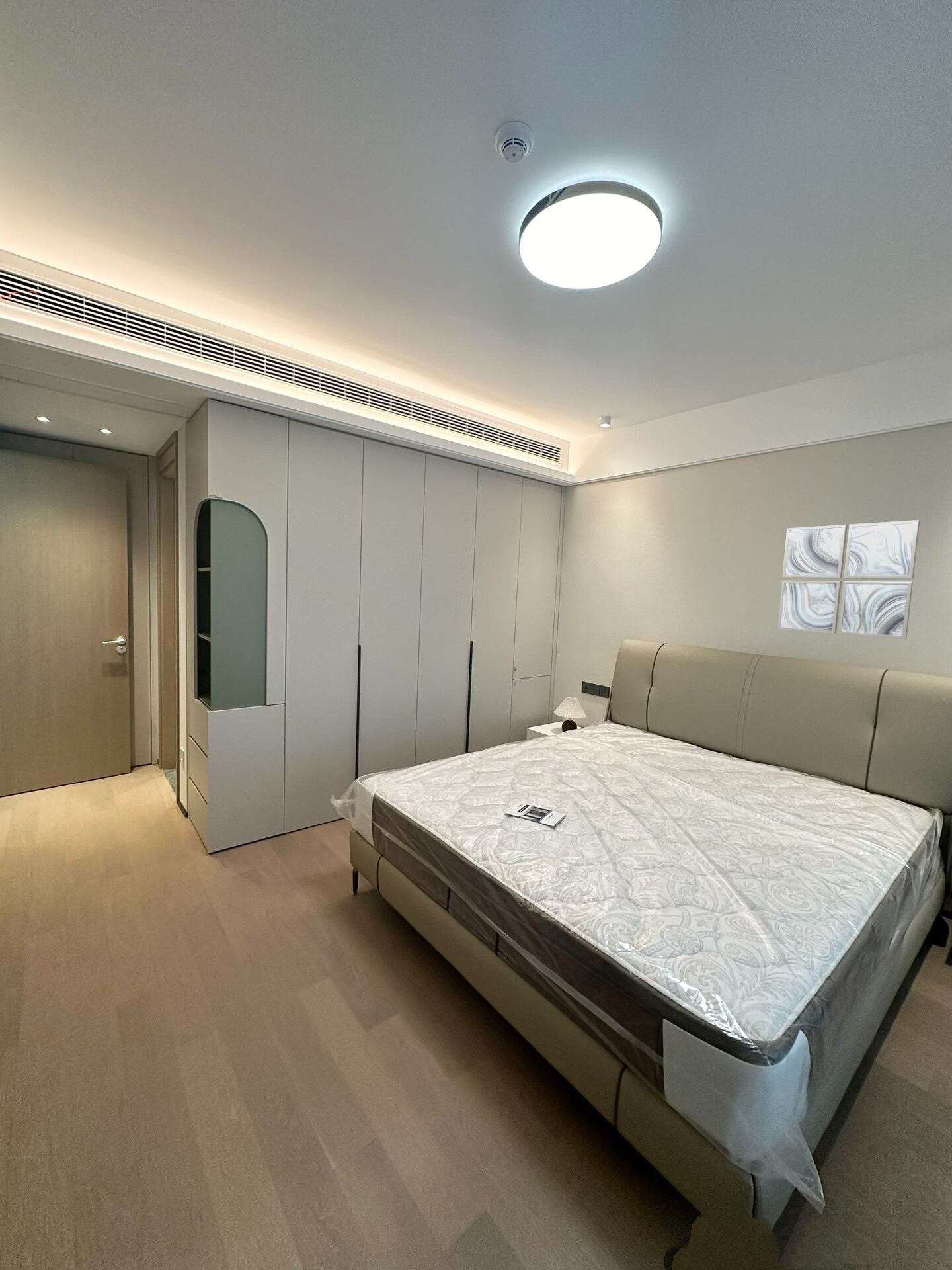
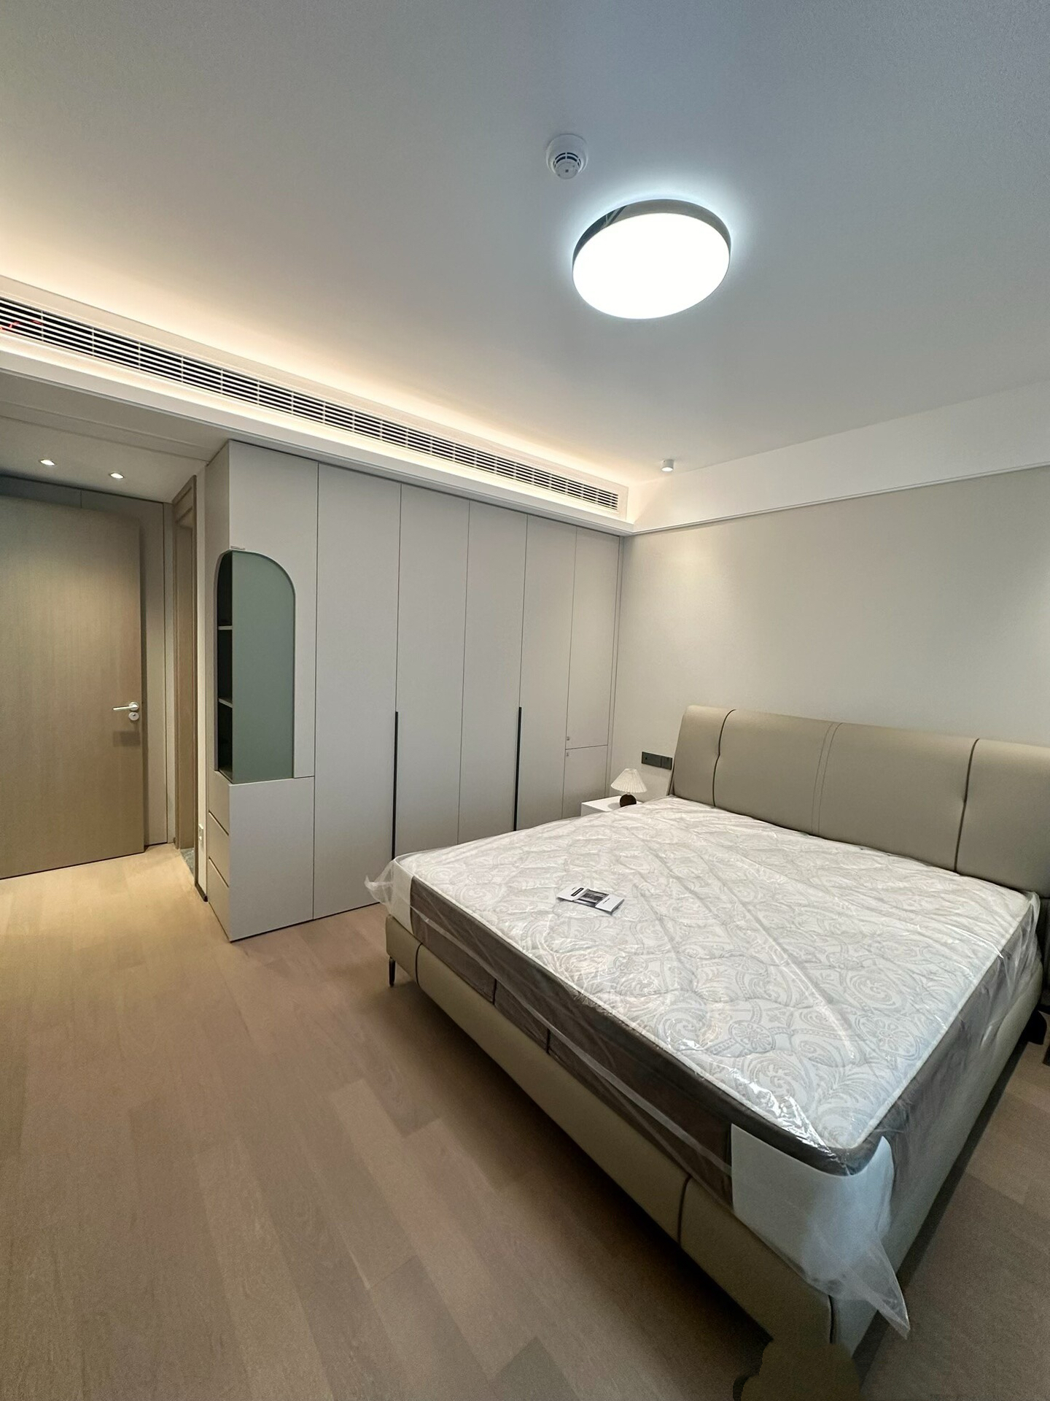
- wall art (844, 581)
